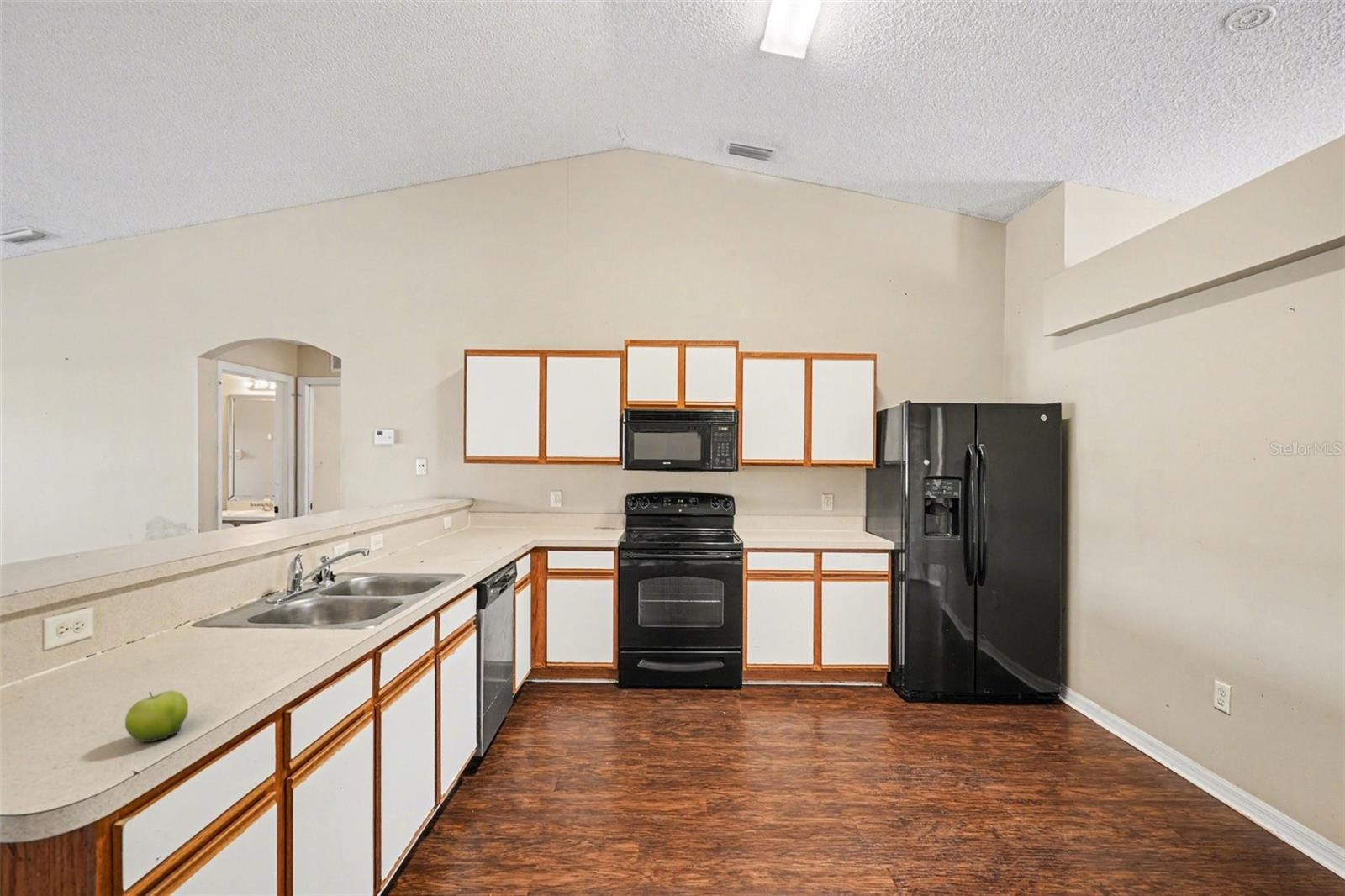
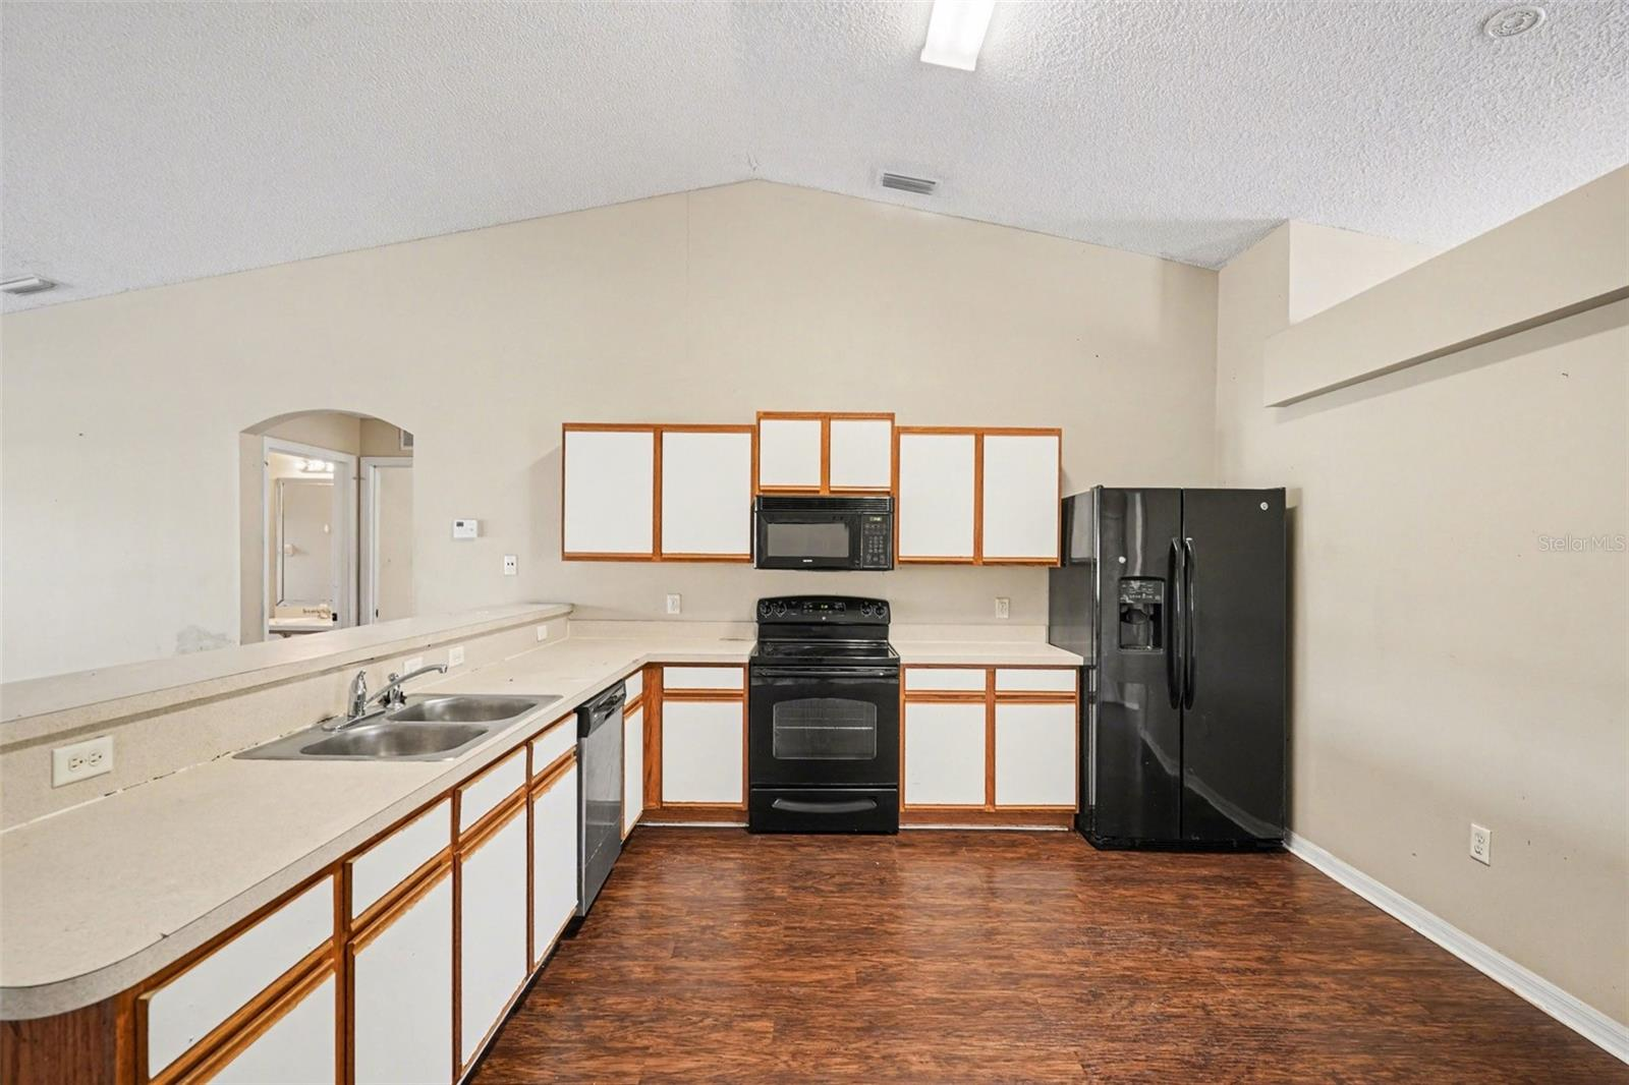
- fruit (157, 714)
